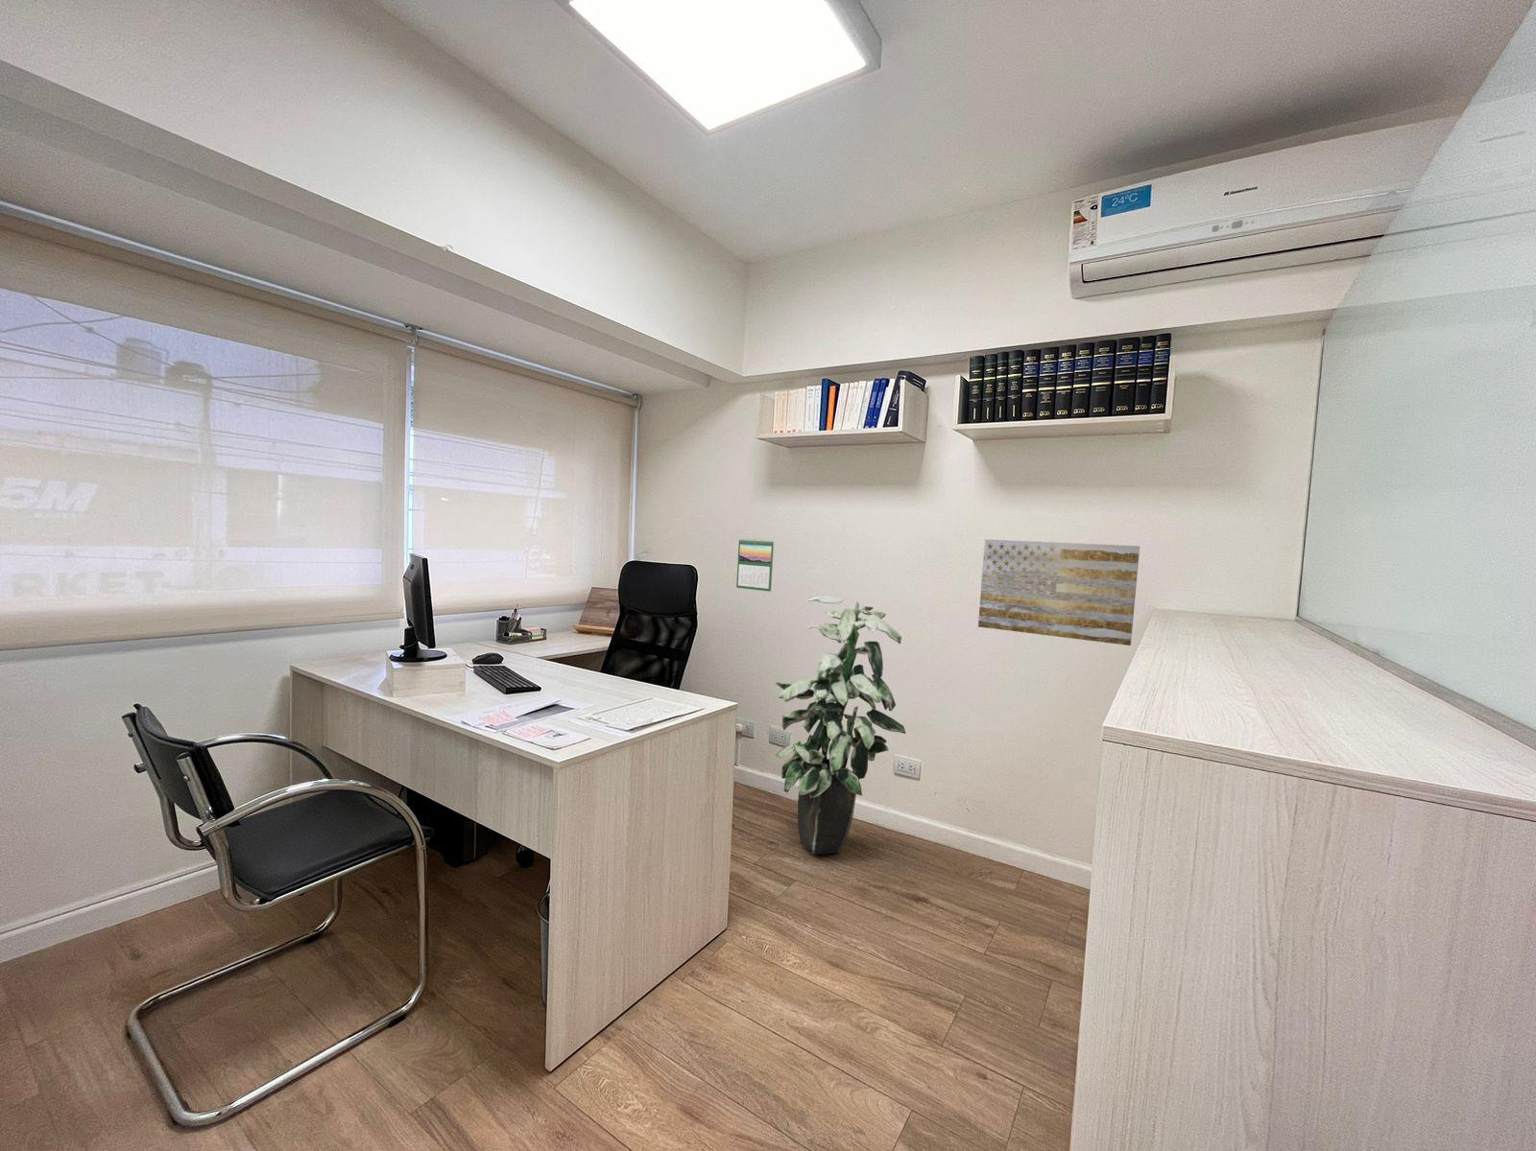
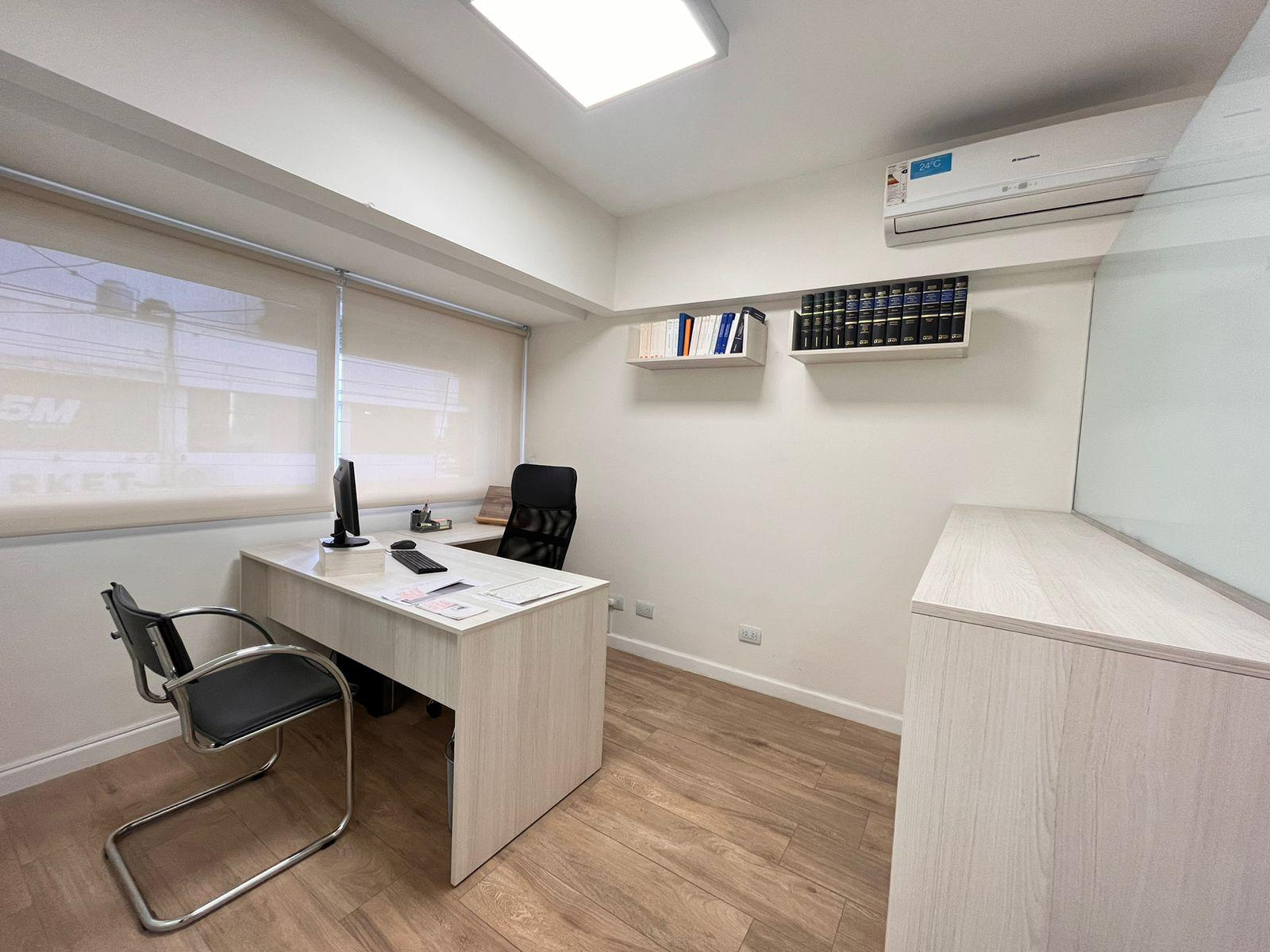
- calendar (755, 563)
- wall art (1053, 589)
- indoor plant (832, 721)
